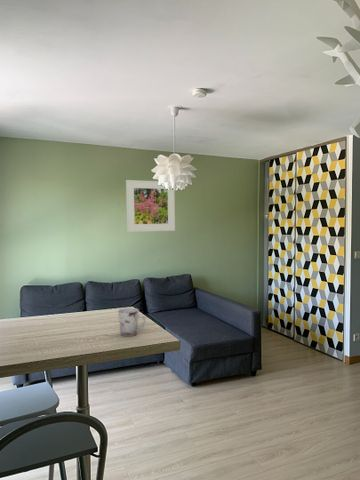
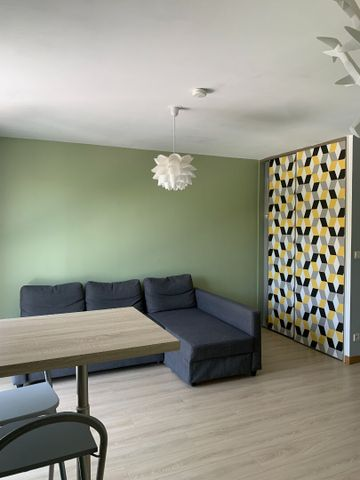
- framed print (151, 206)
- cup (132, 322)
